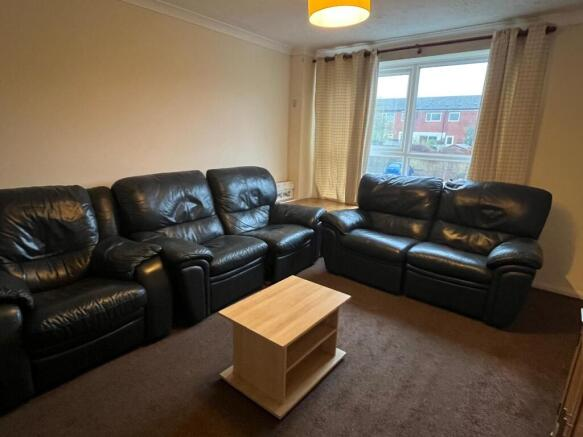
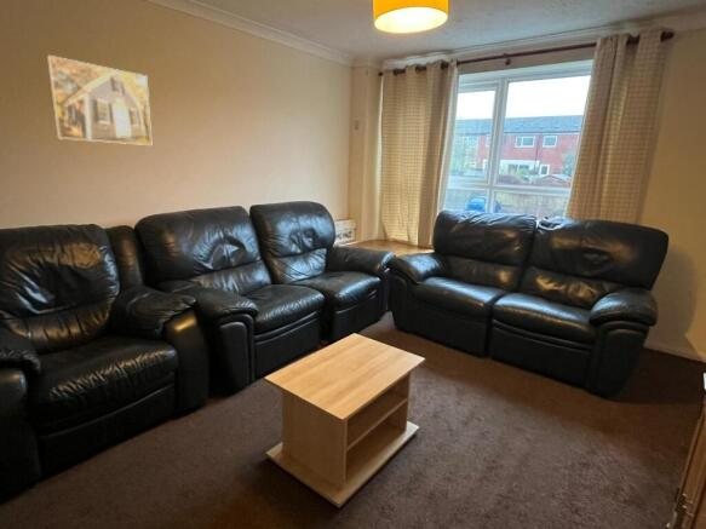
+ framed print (104, 104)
